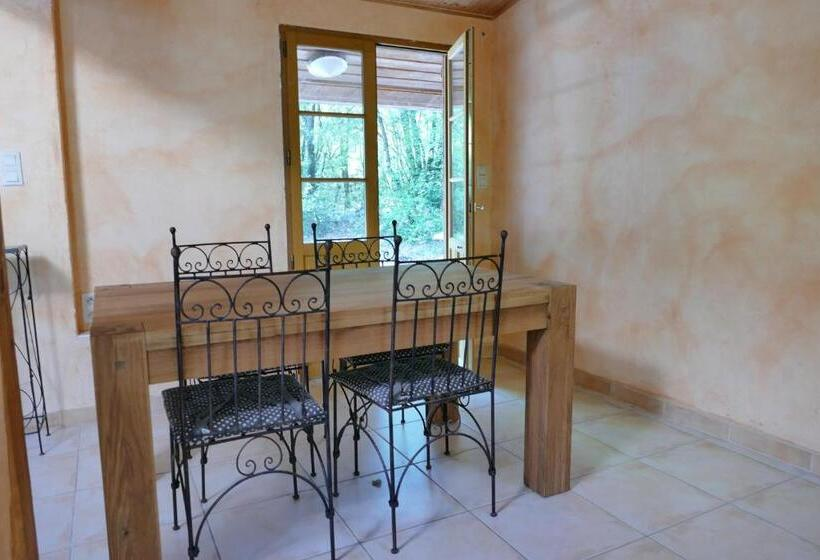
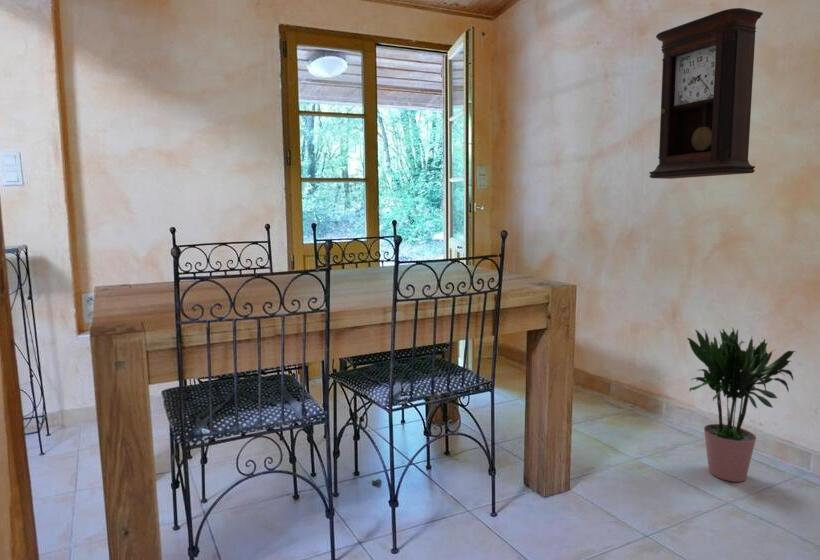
+ potted plant (746, 402)
+ pendulum clock (699, 101)
